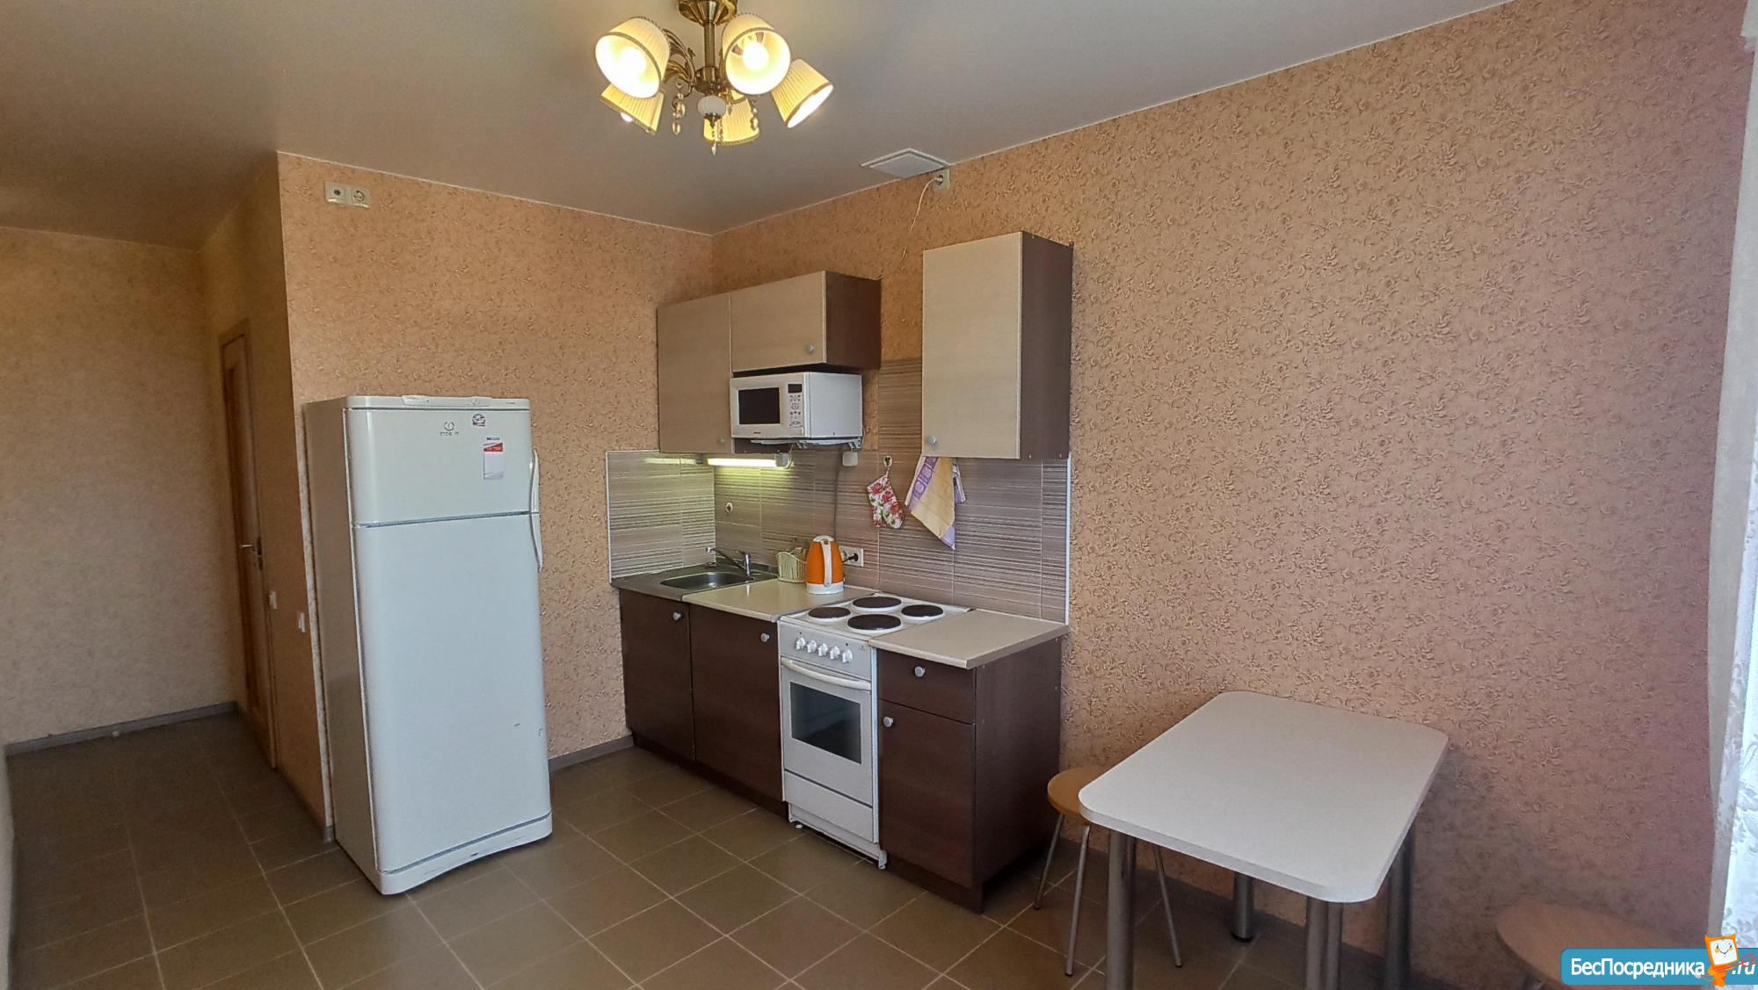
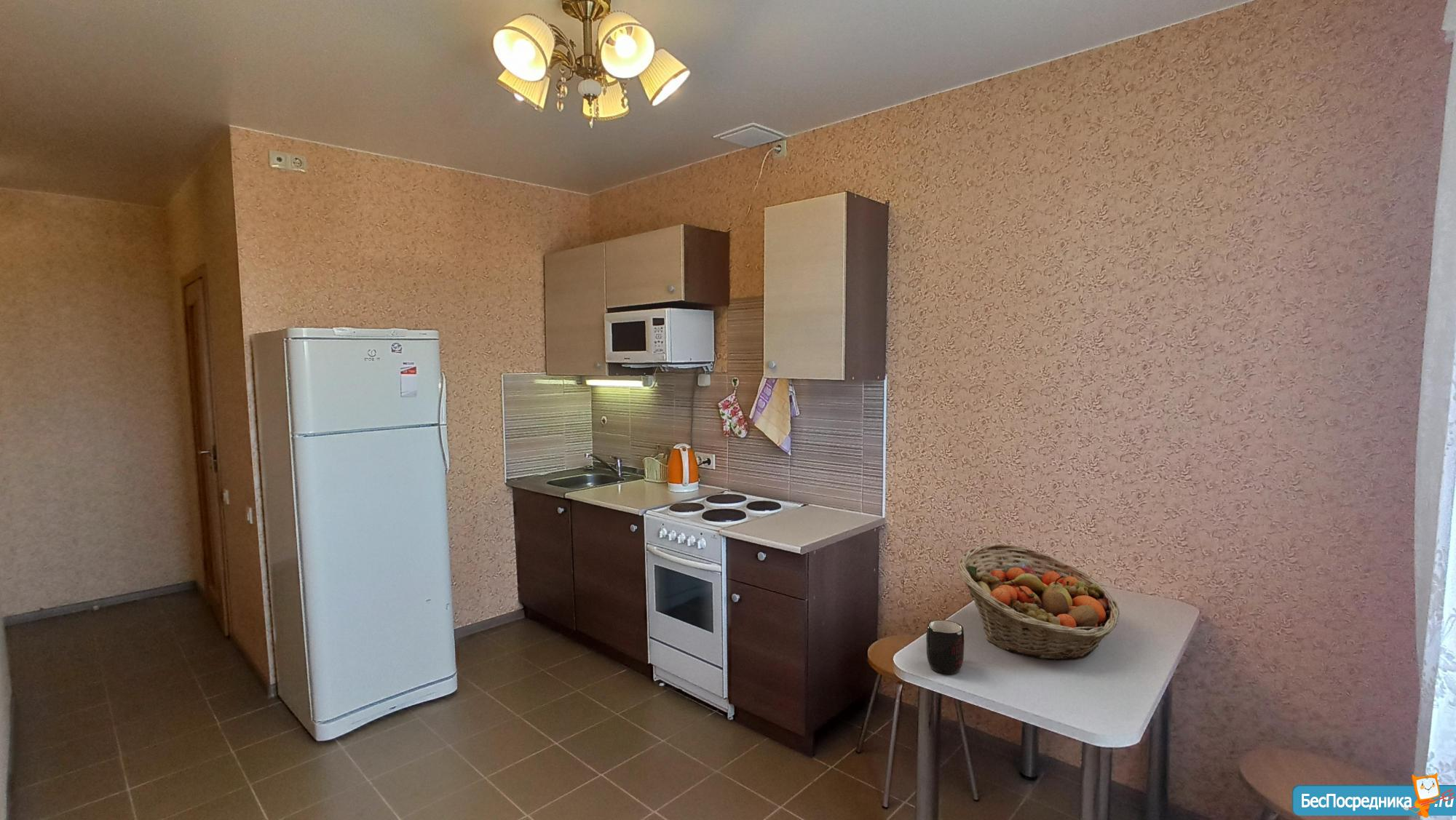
+ fruit basket (1035, 597)
+ mug (946, 645)
